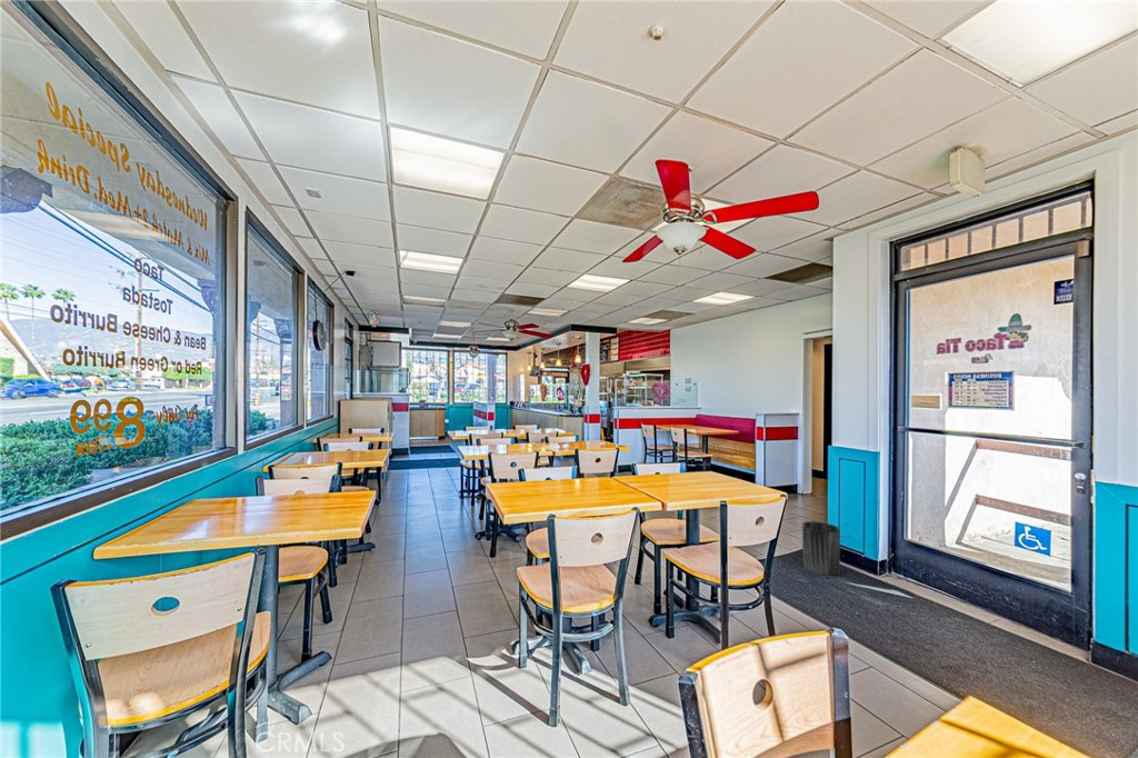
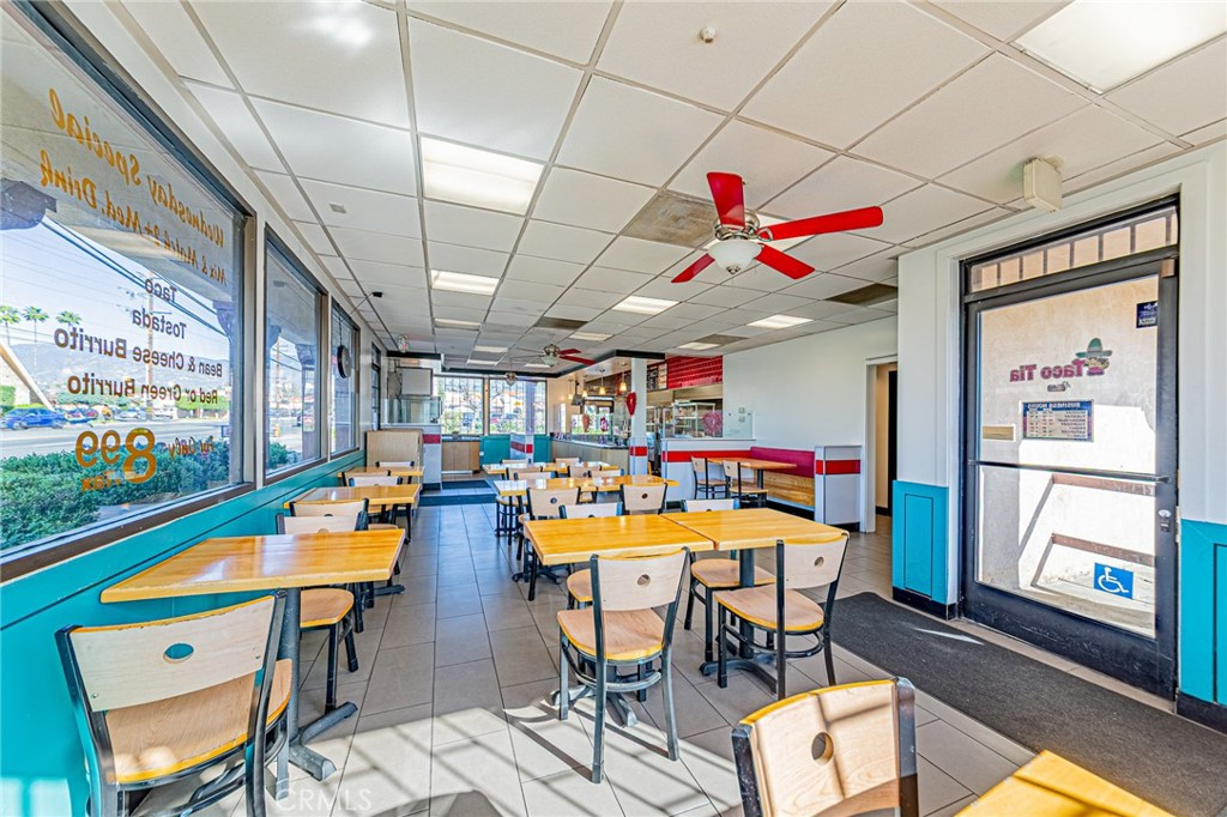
- trash can (820, 547)
